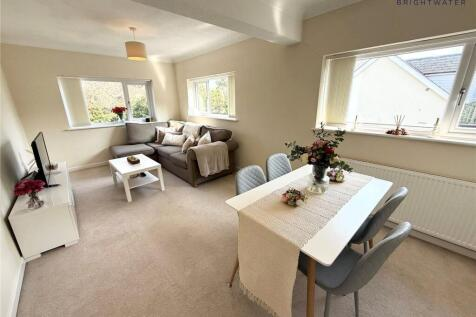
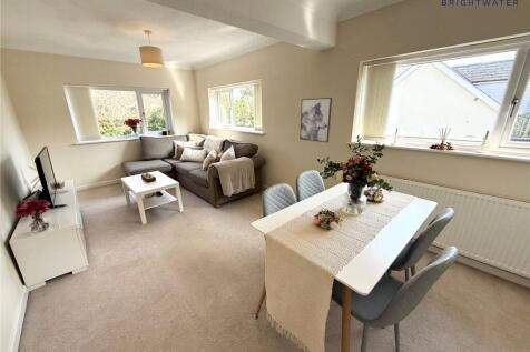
+ wall art (314, 120)
